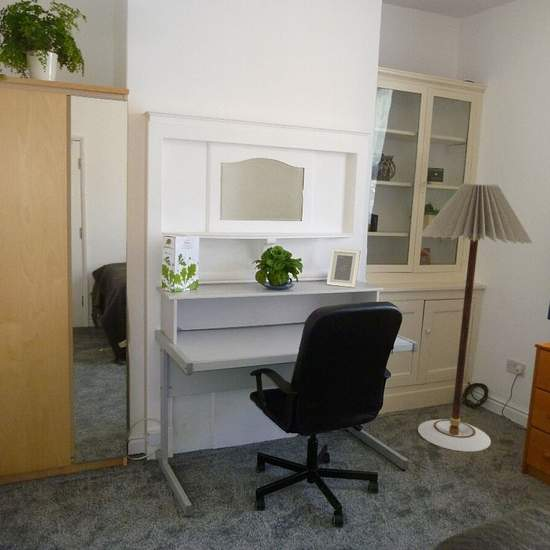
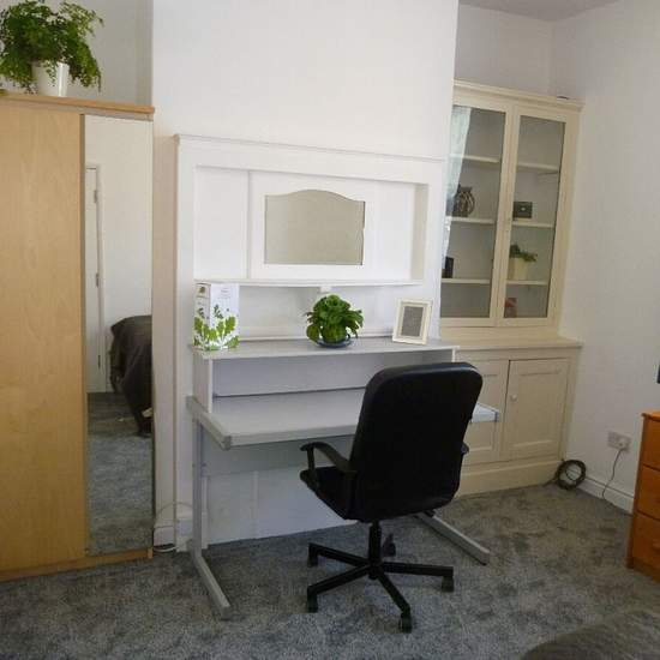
- floor lamp (466, 314)
